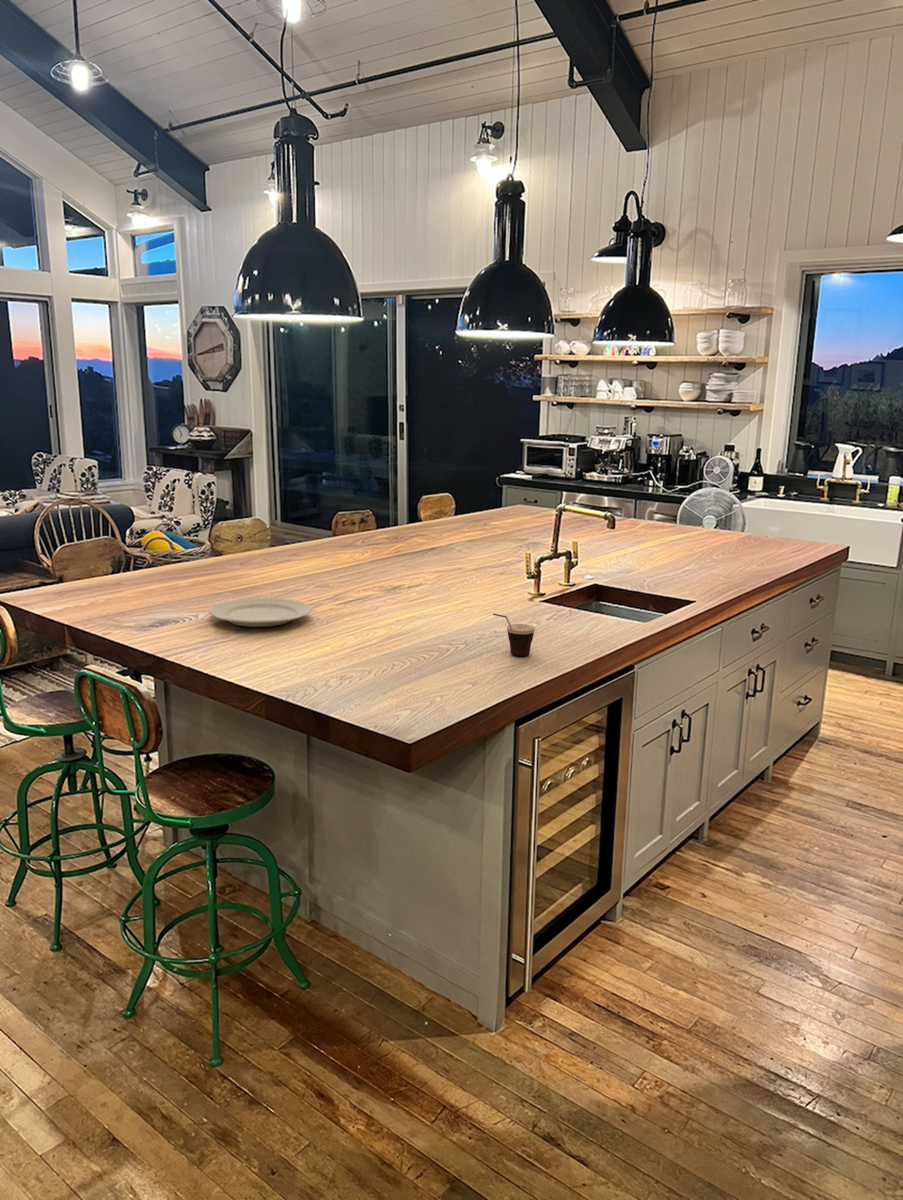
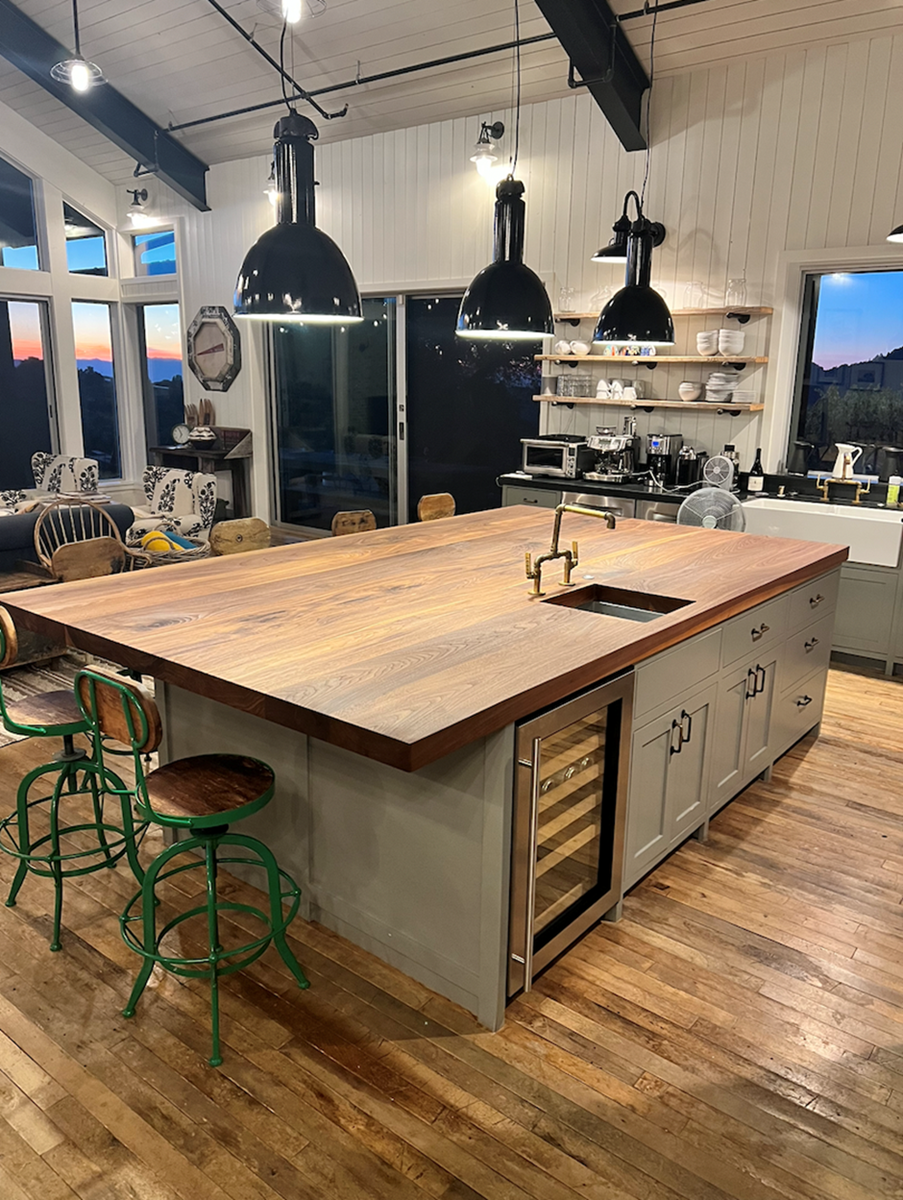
- cup (512, 633)
- chinaware (261, 613)
